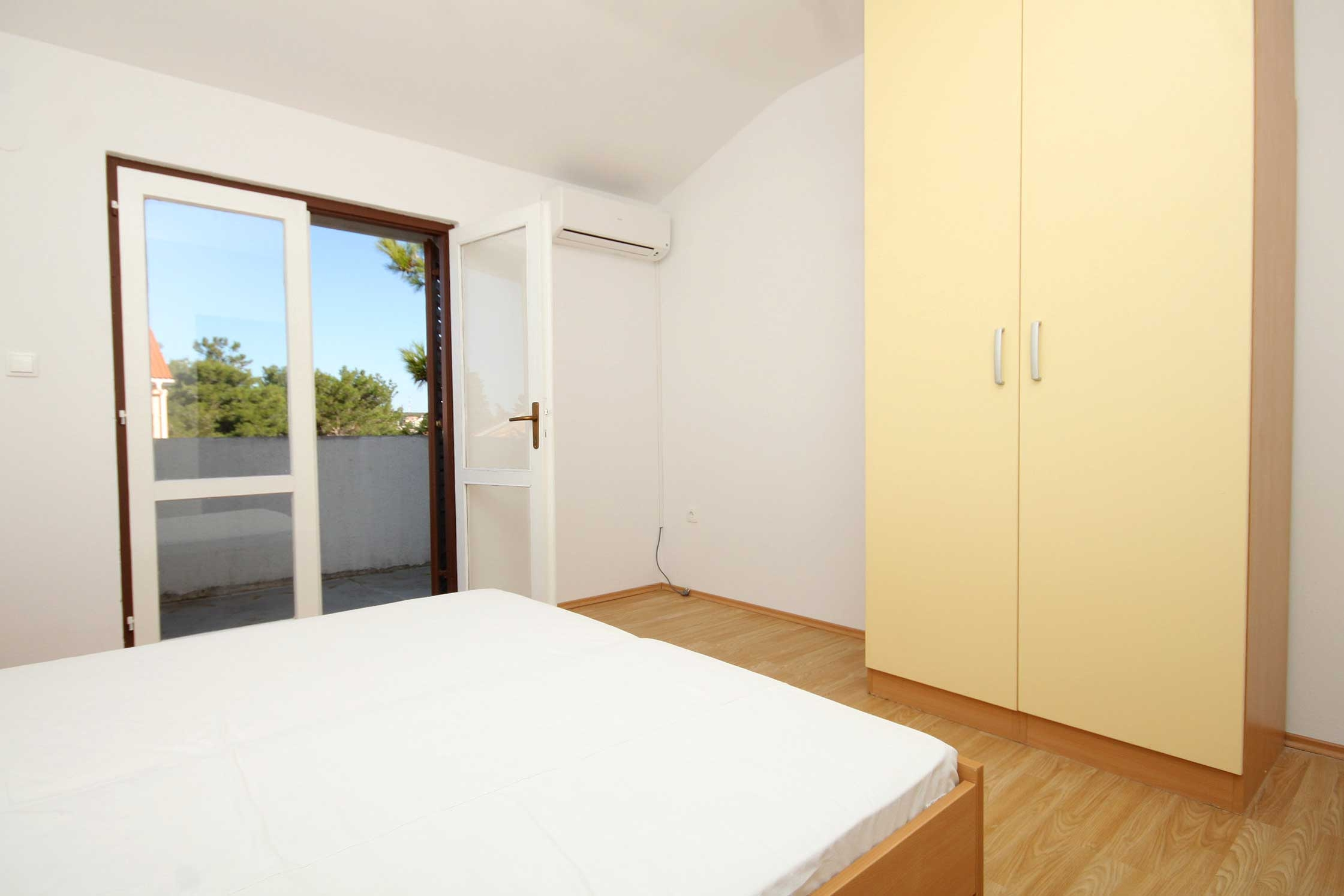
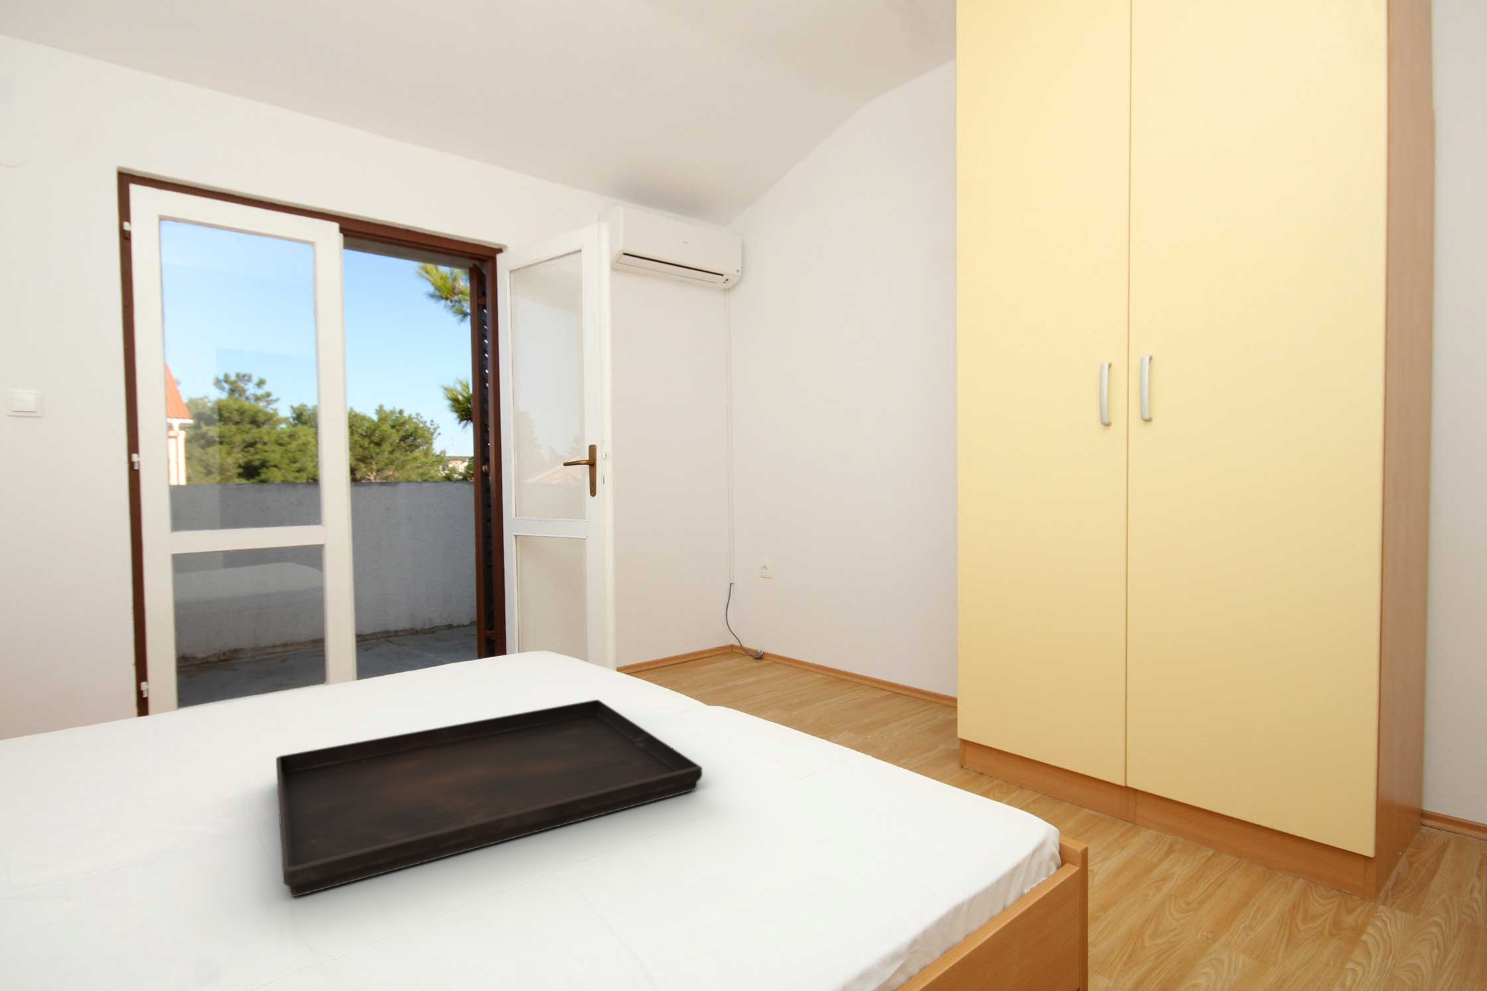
+ serving tray (485, 773)
